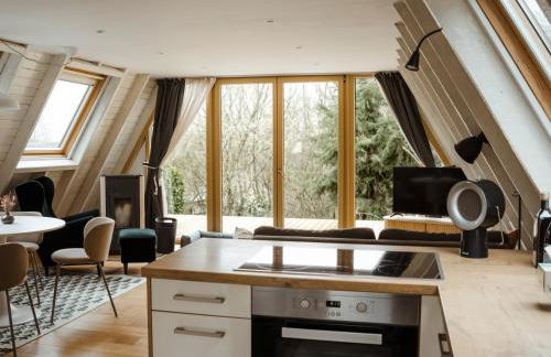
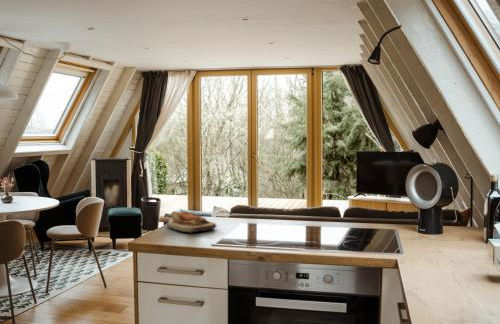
+ cutting board (180, 218)
